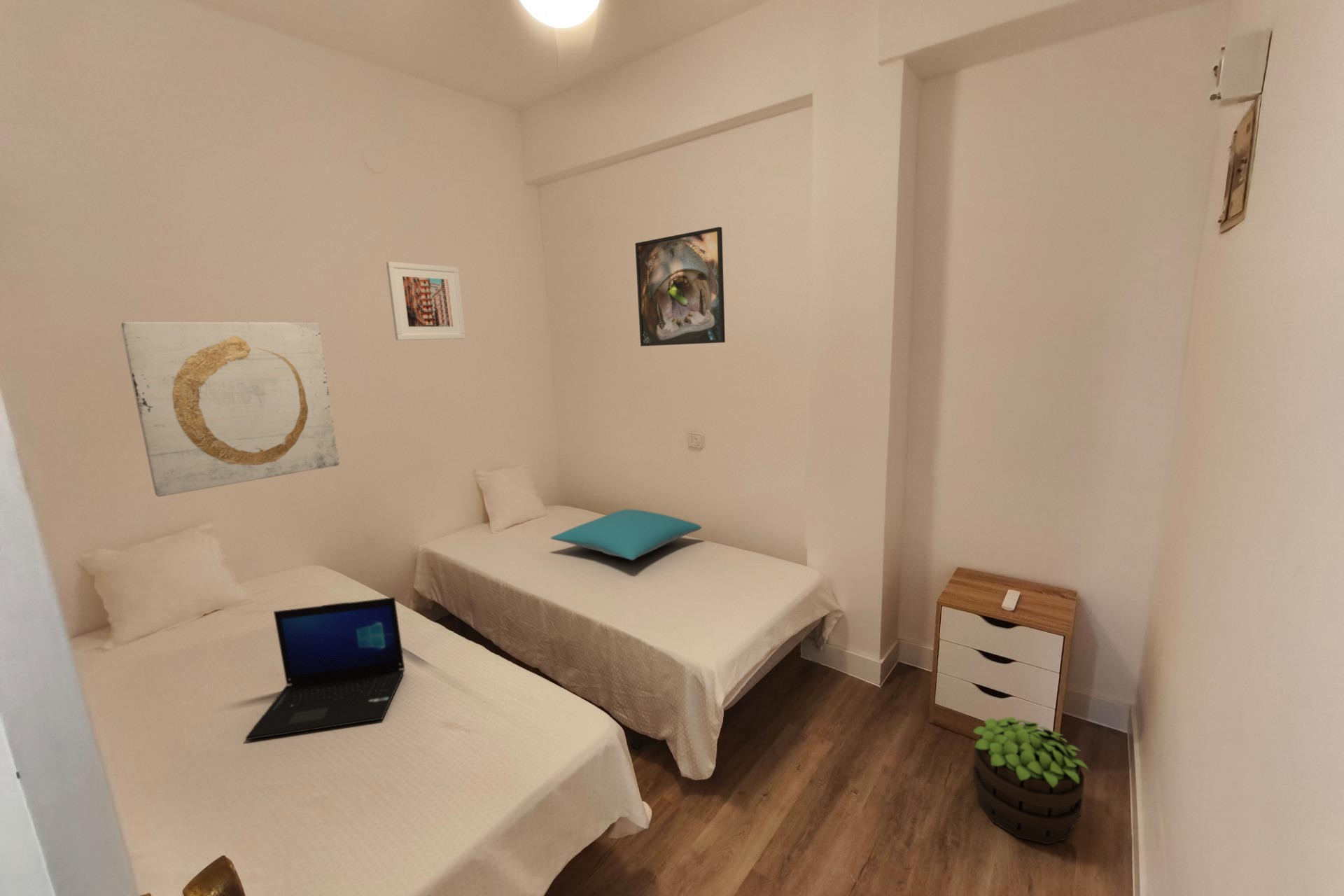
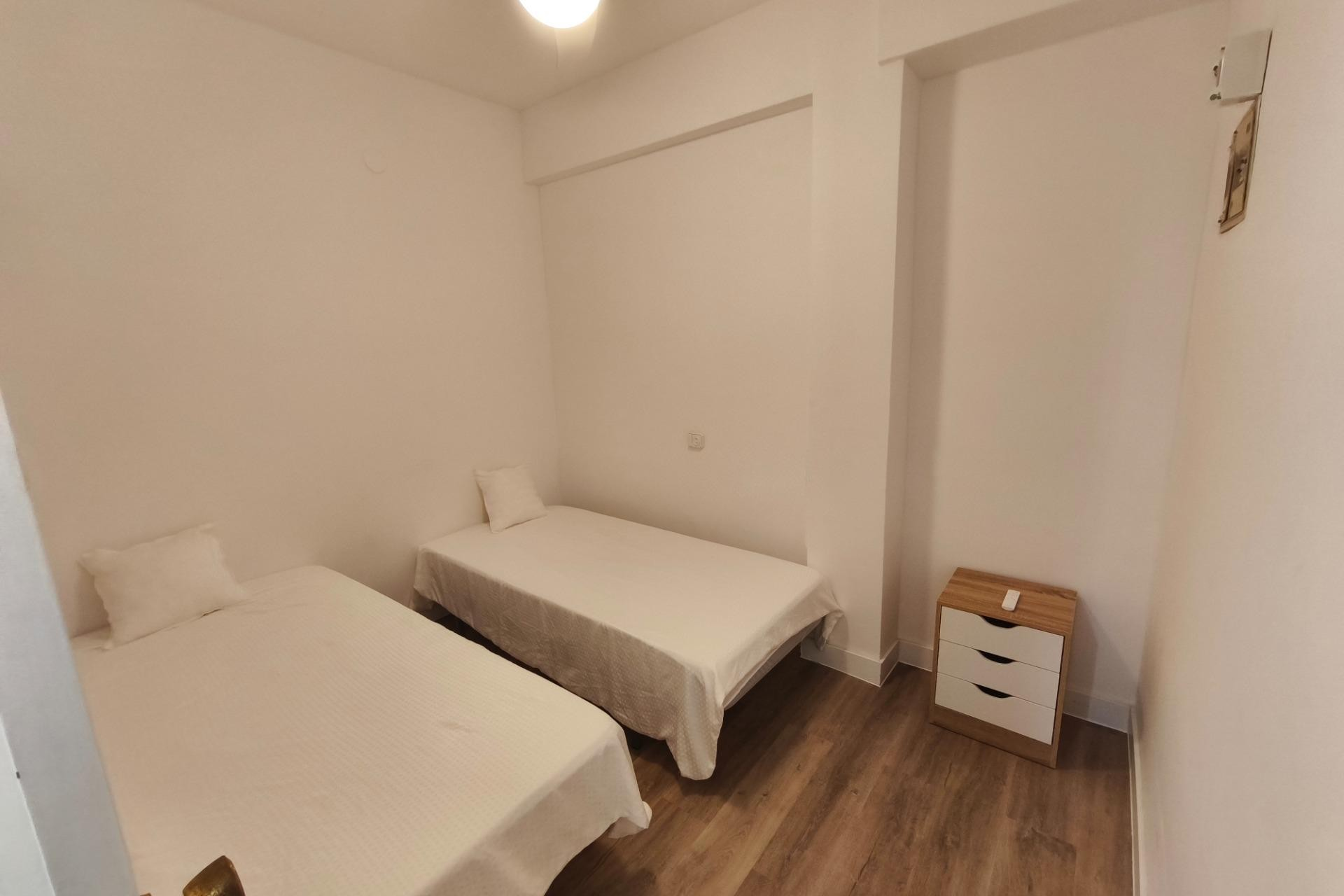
- potted plant (1026, 771)
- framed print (428, 302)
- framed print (678, 290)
- pillow (627, 532)
- wall art (242, 402)
- laptop (326, 663)
